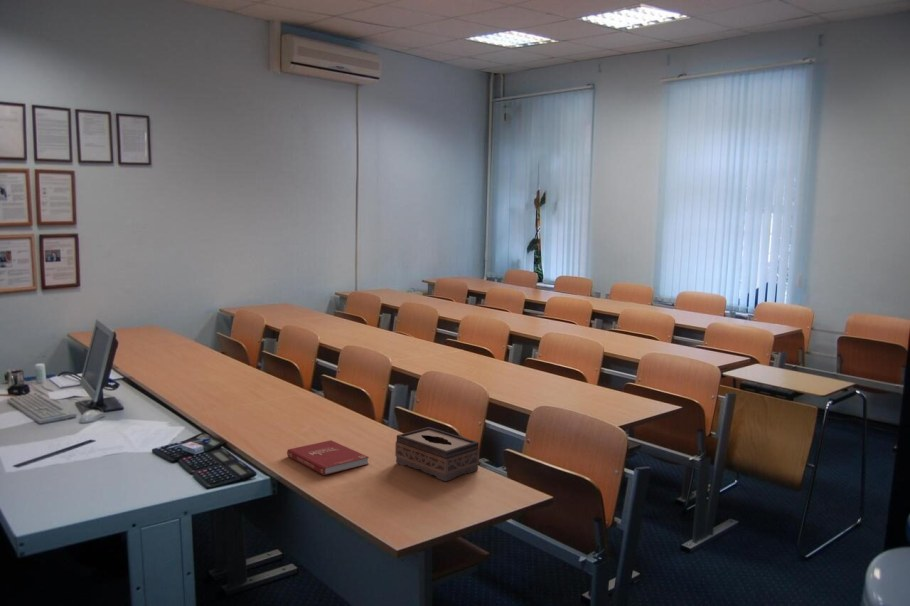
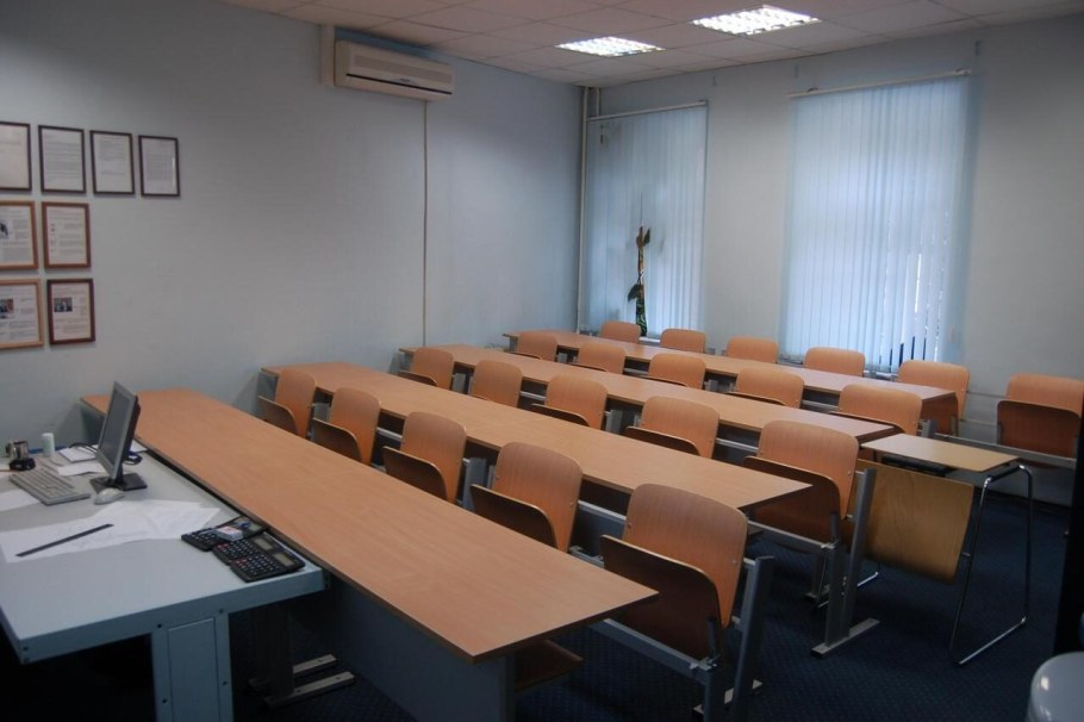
- book (327, 456)
- tissue box (436, 452)
